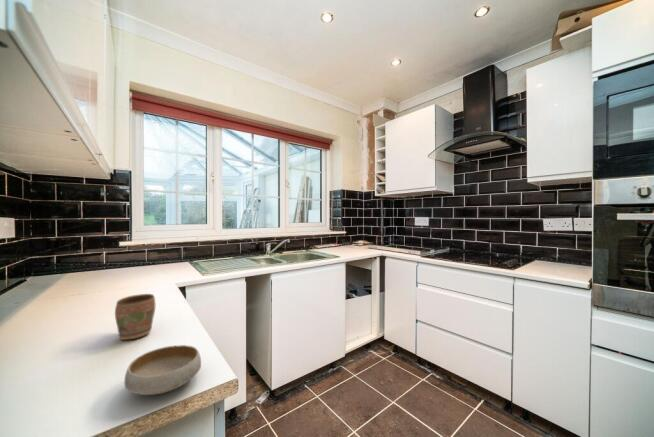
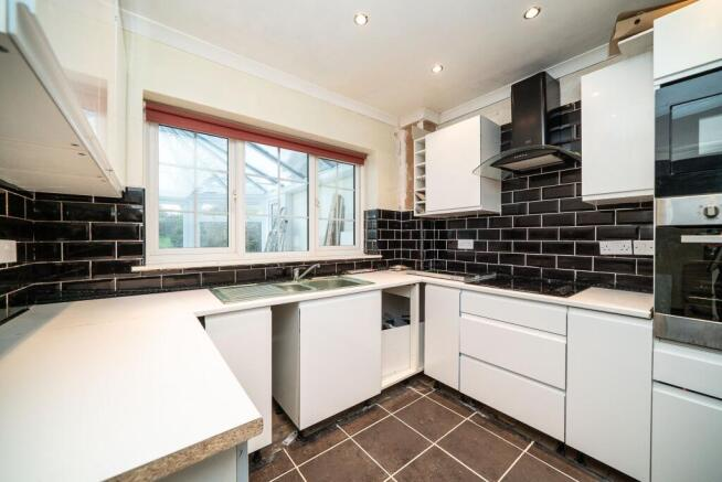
- bowl (165, 370)
- mug (136, 315)
